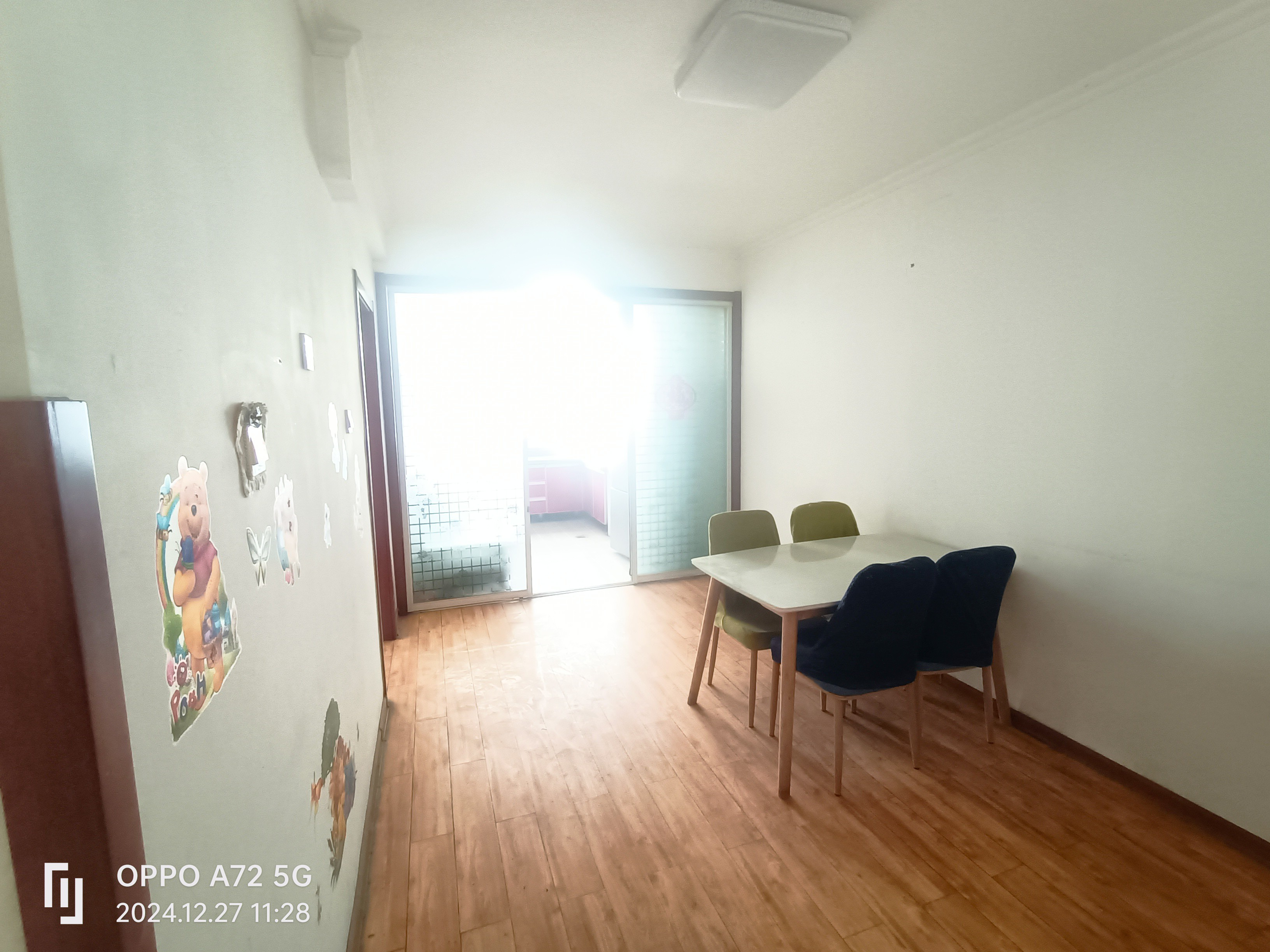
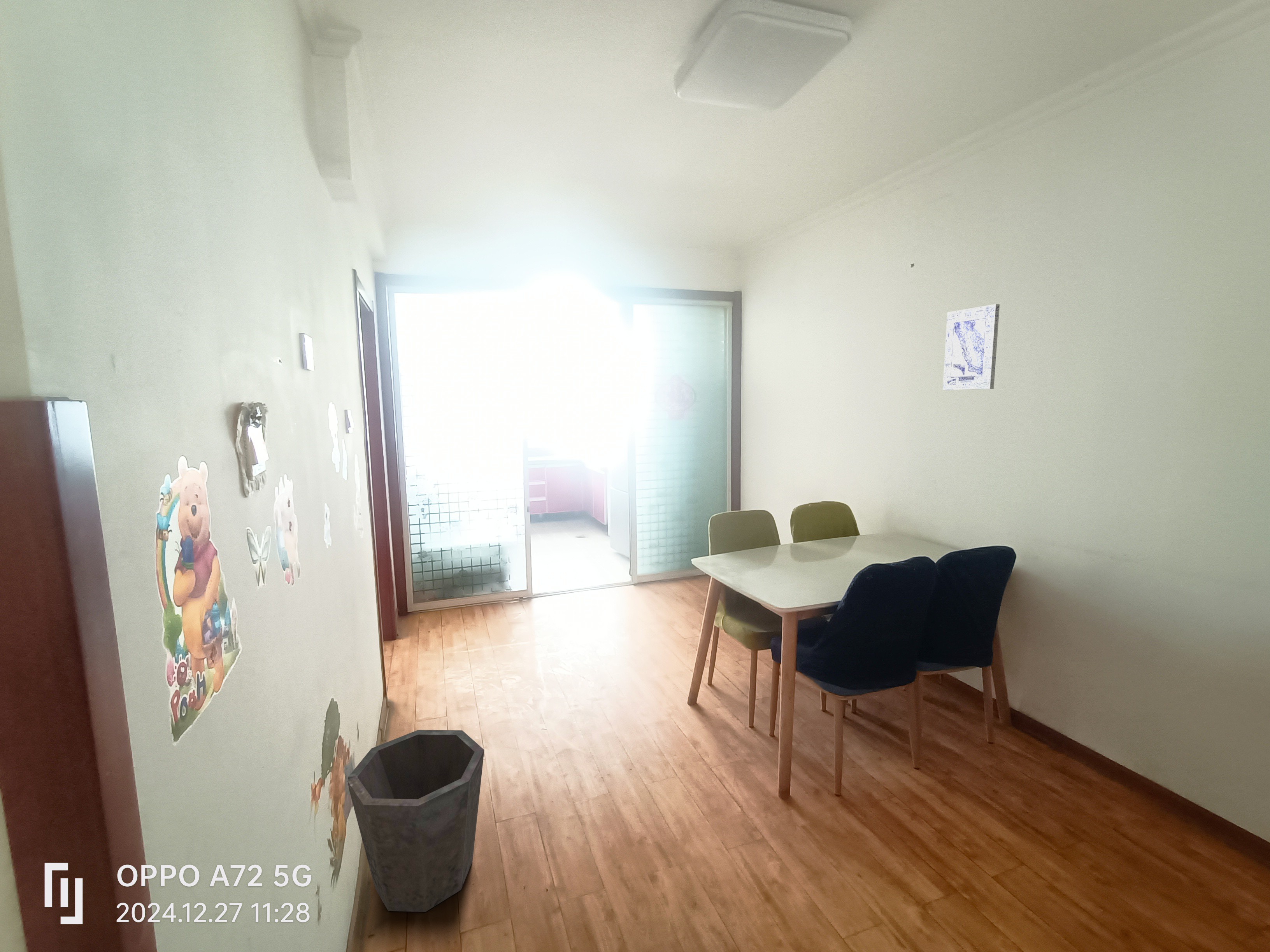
+ waste bin (421, 820)
+ wall art (970, 349)
